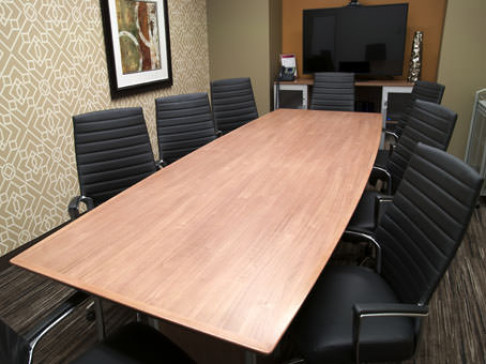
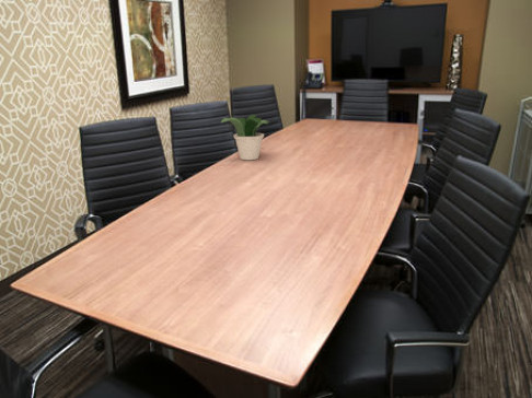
+ potted plant (245, 138)
